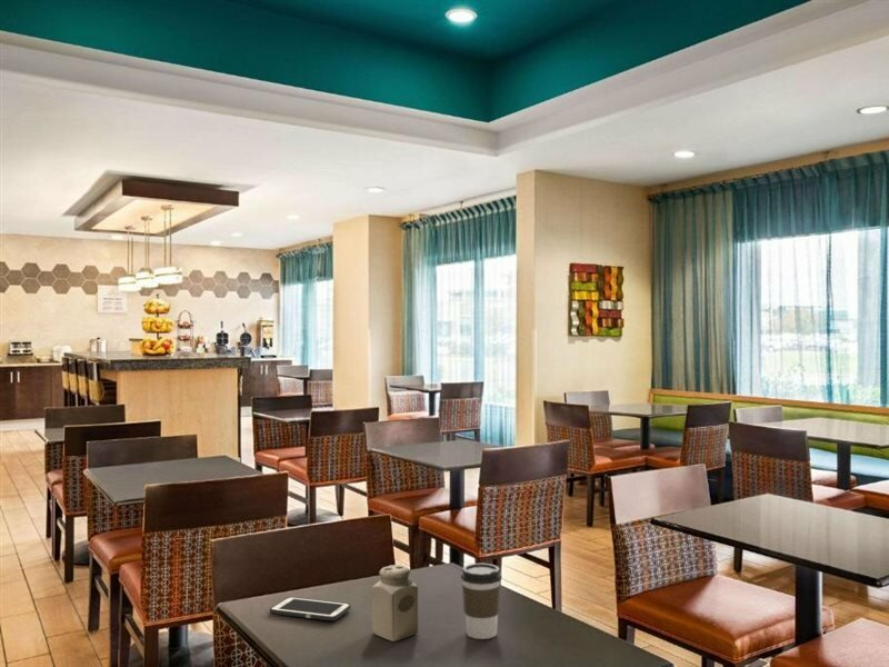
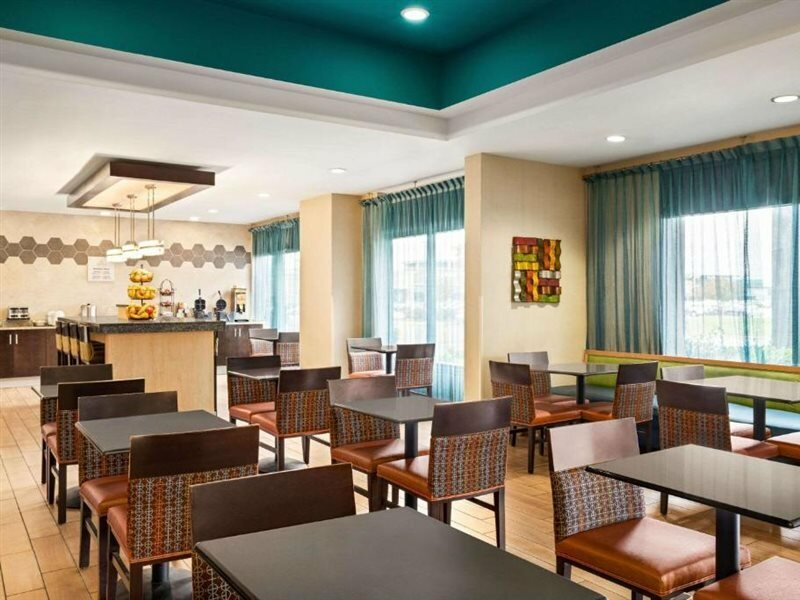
- coffee cup (481, 600)
- cell phone (310, 608)
- salt shaker (394, 599)
